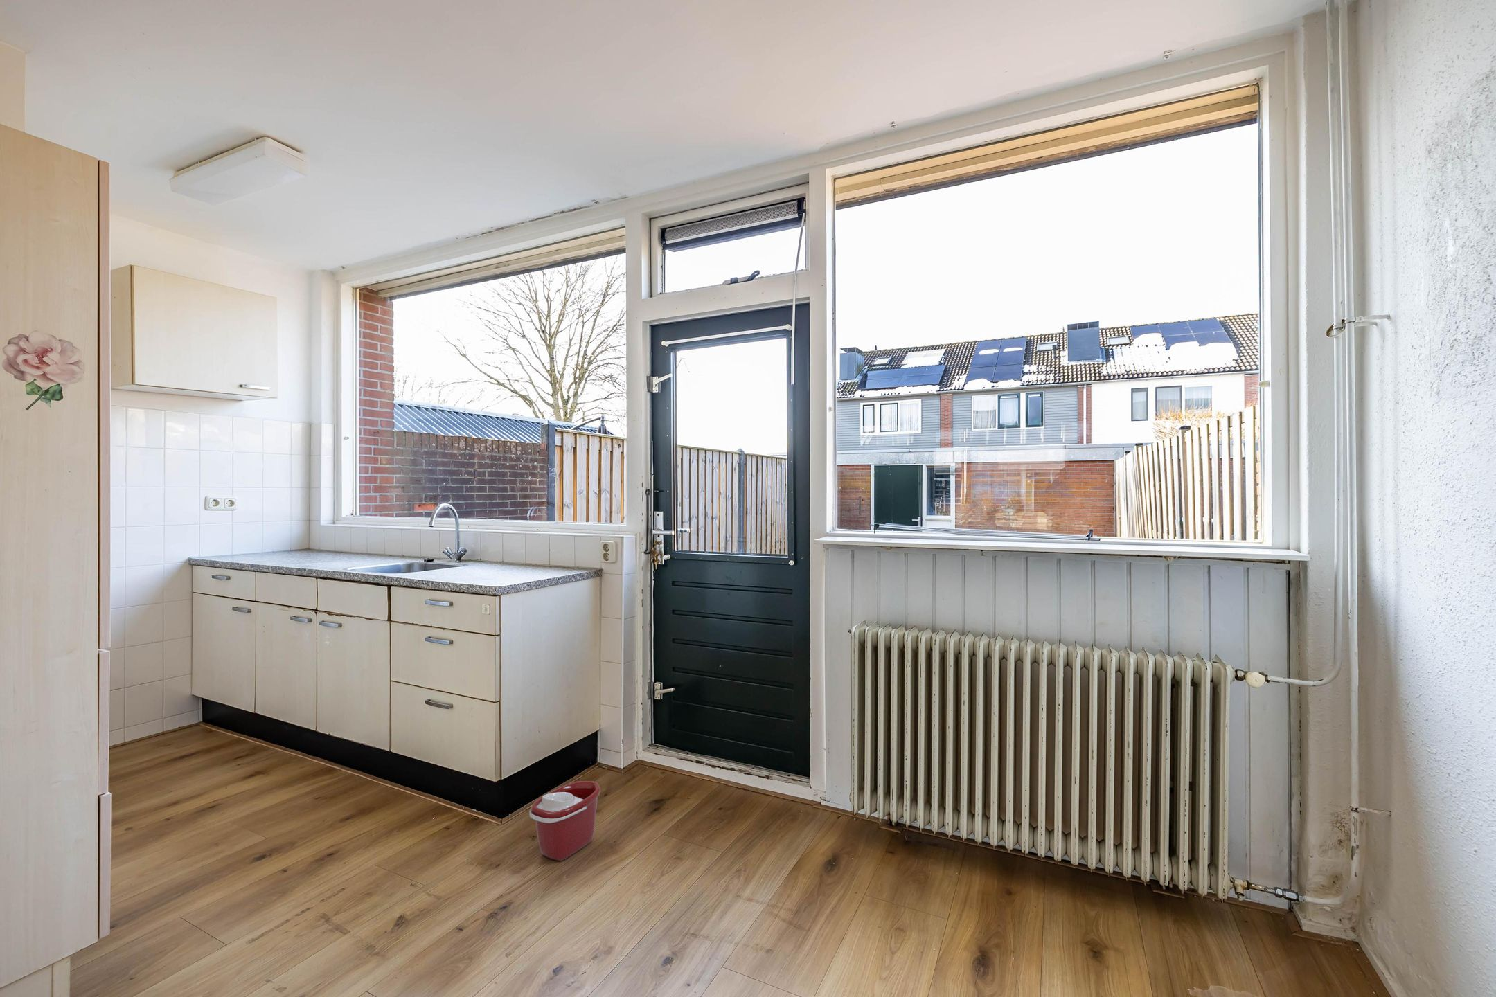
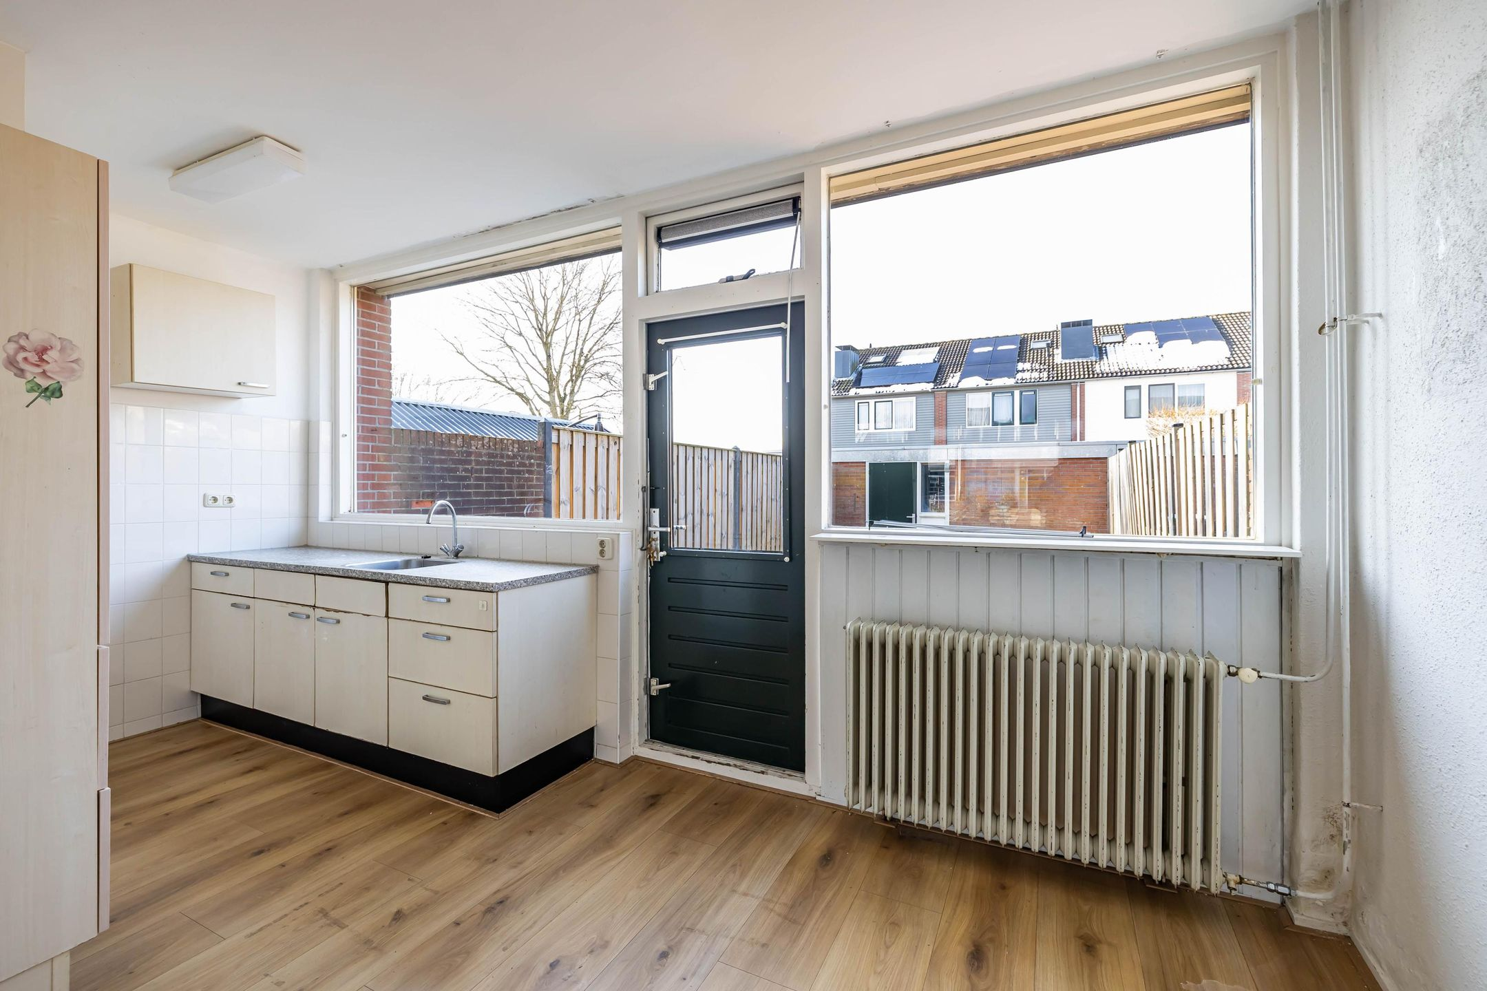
- bucket (568, 817)
